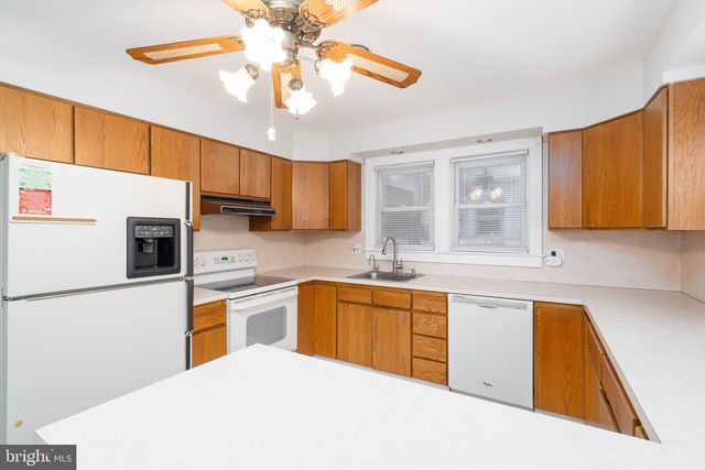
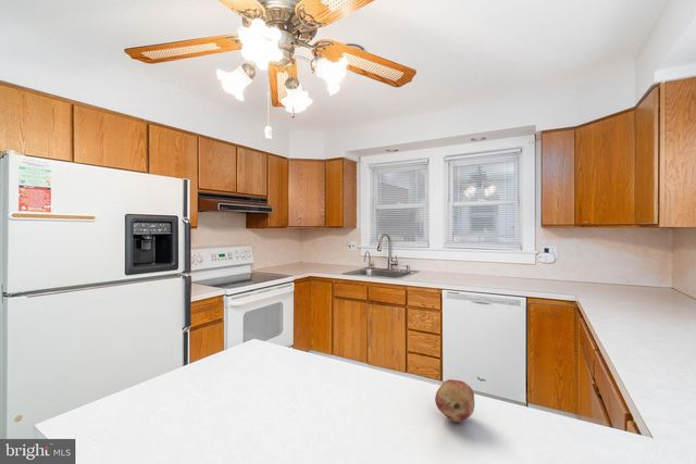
+ fruit (455, 400)
